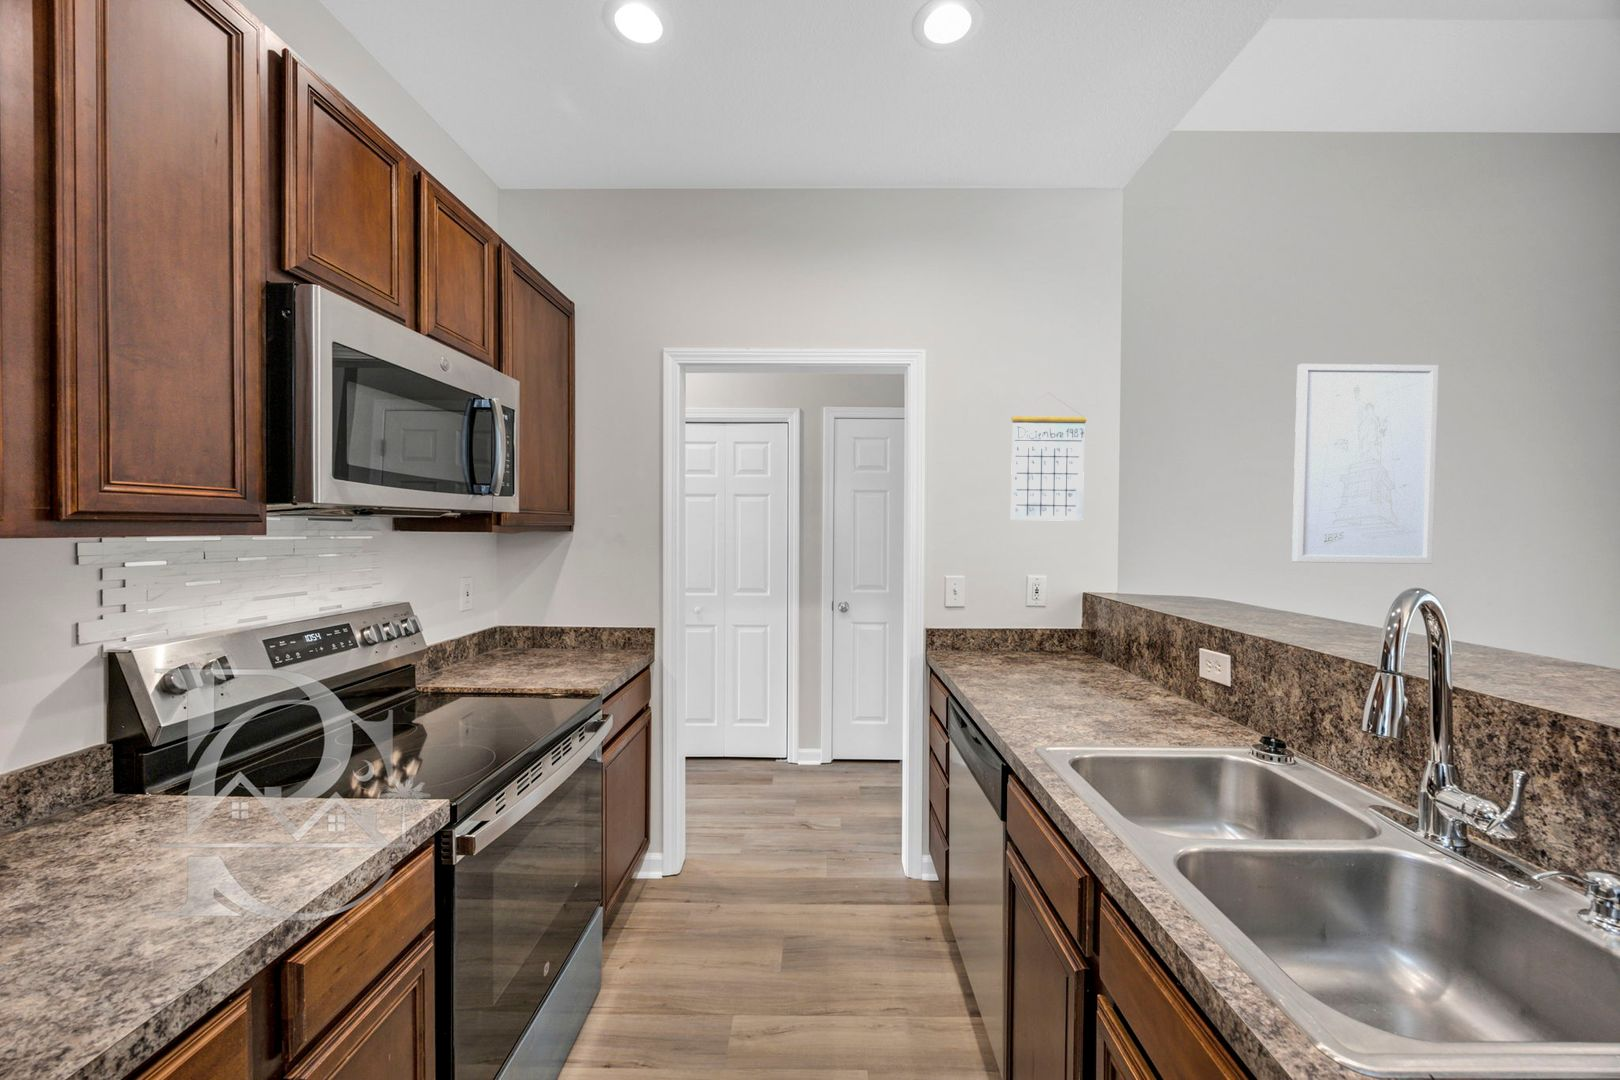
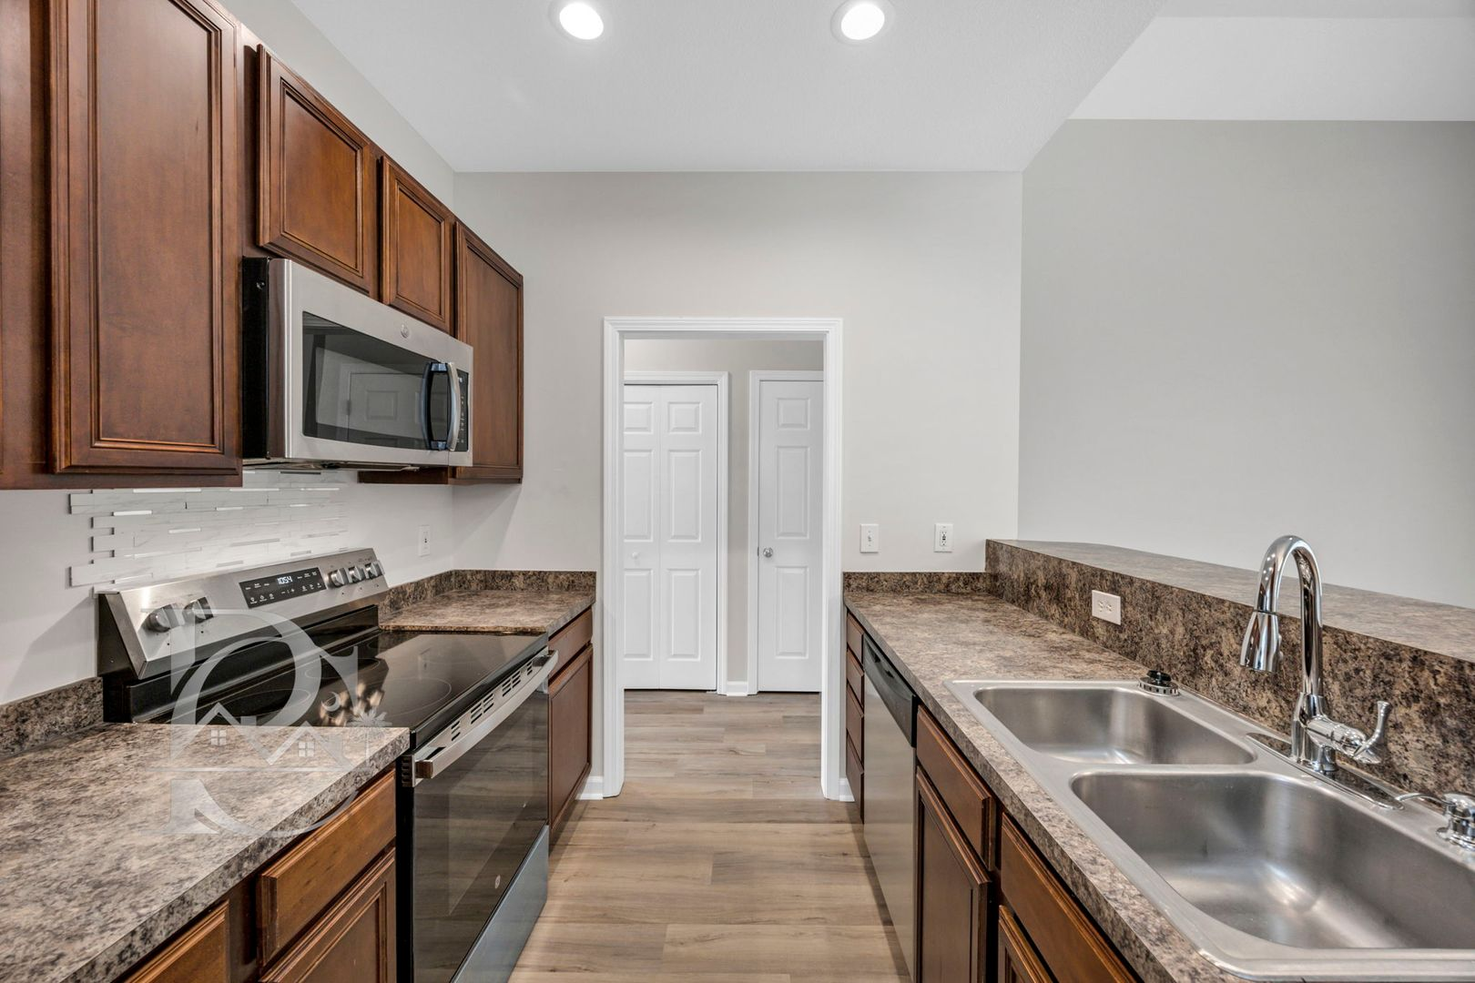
- wall art (1364, 464)
- calendar (1047, 456)
